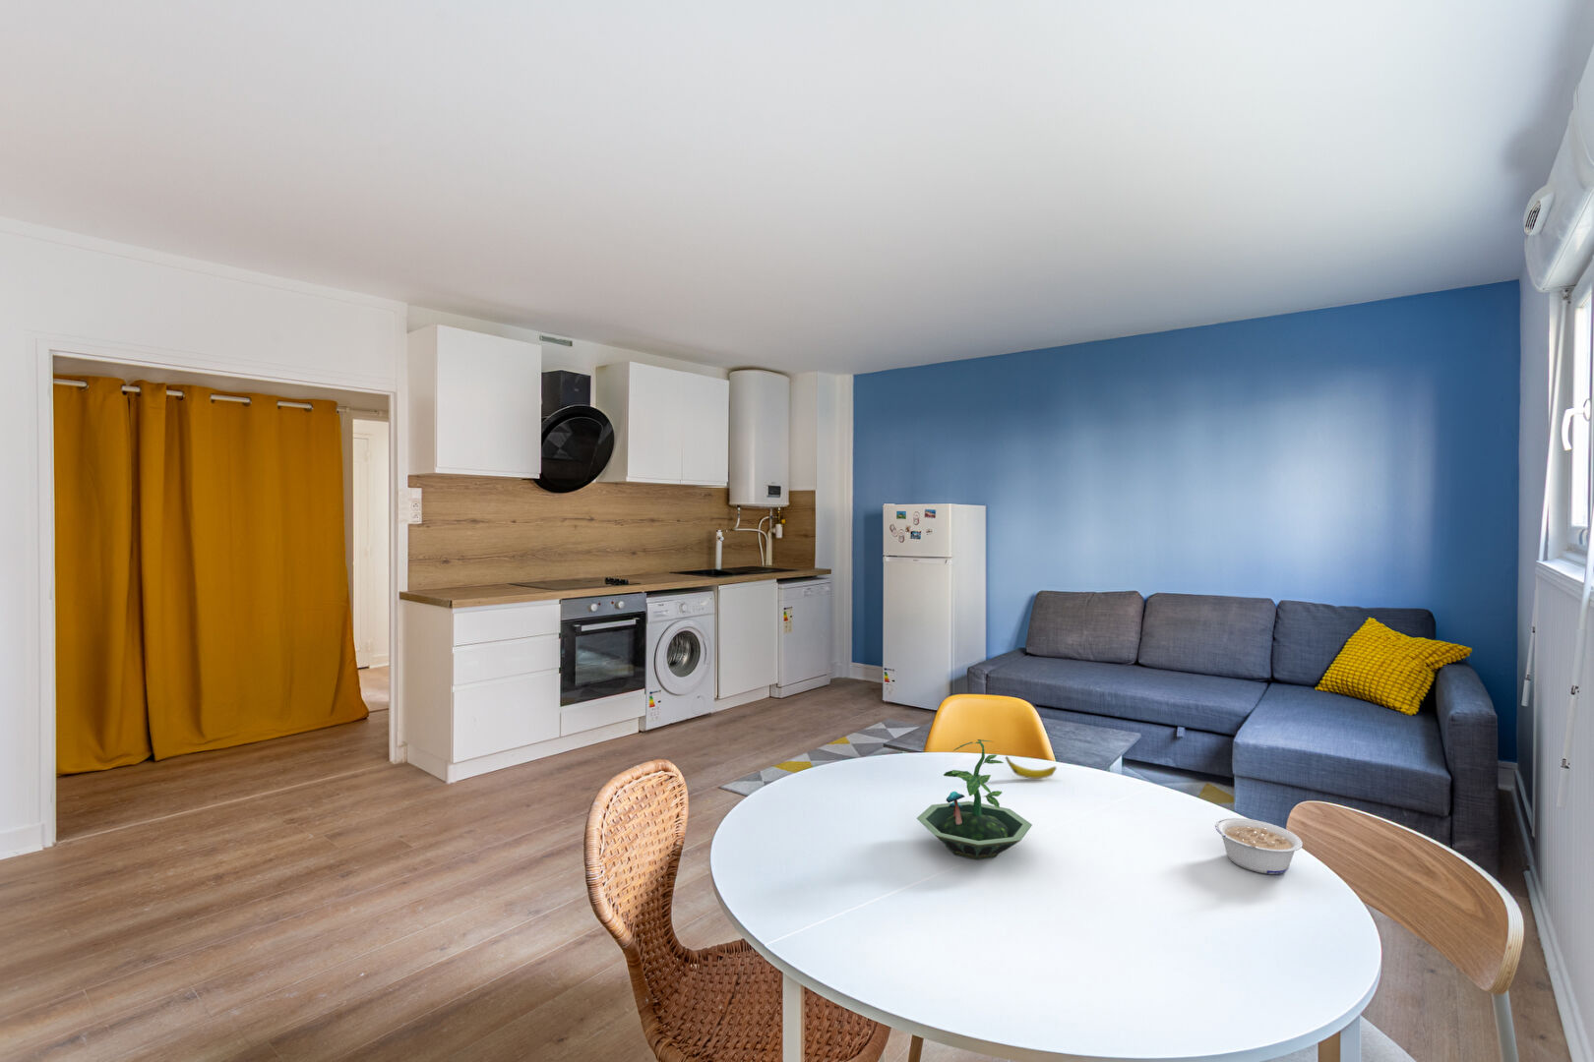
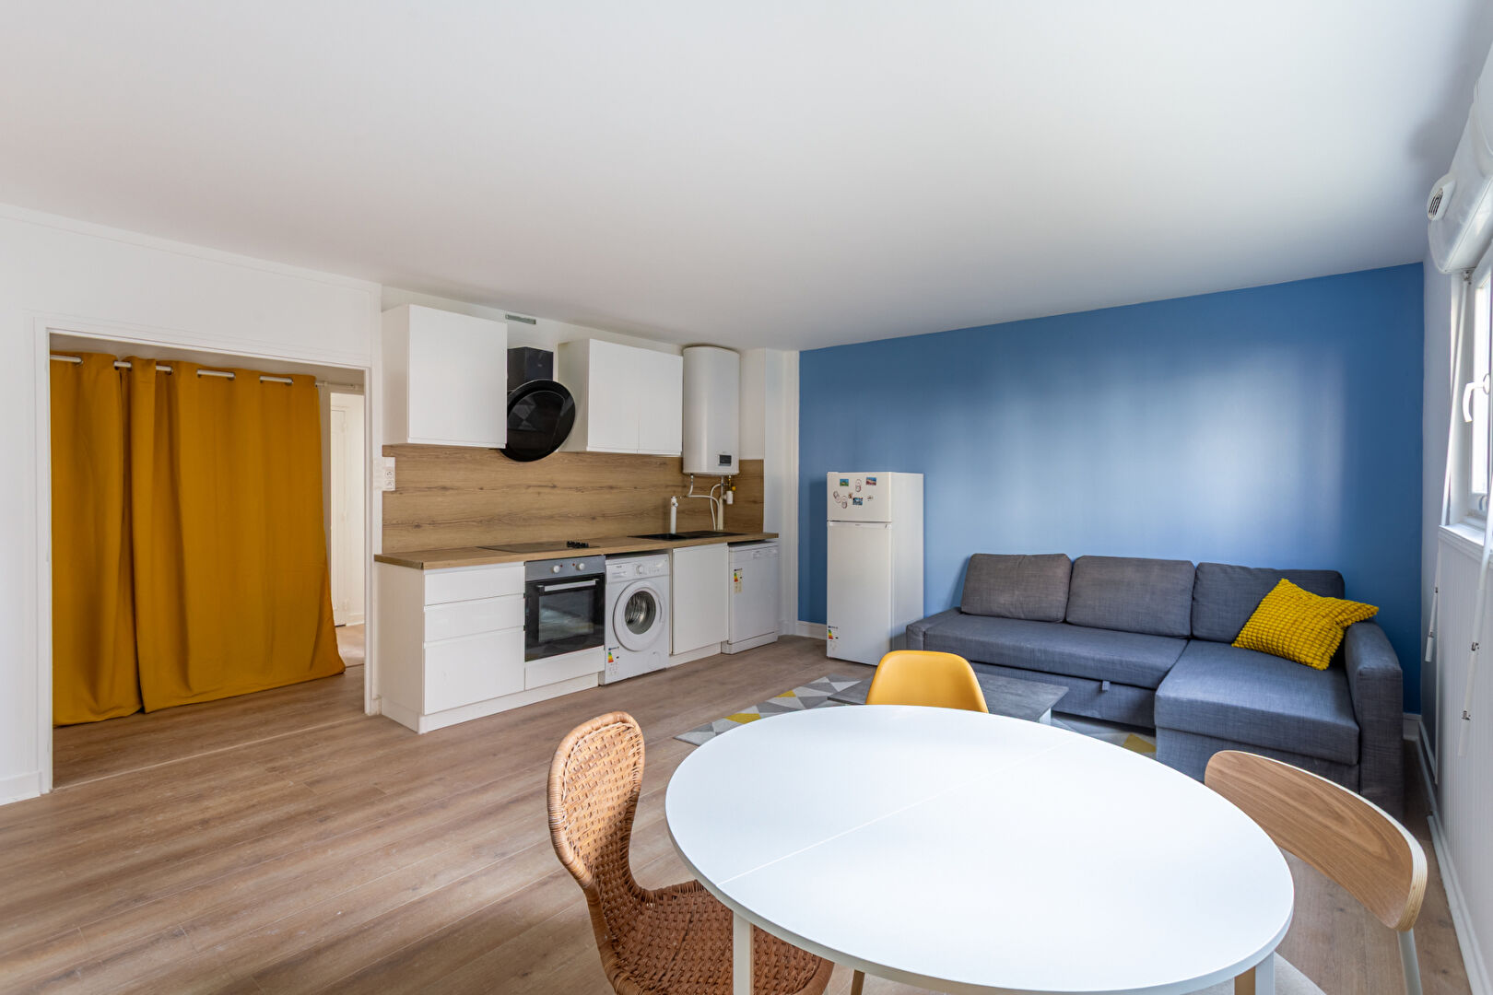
- legume (1258, 845)
- terrarium (977, 763)
- banana (1031, 769)
